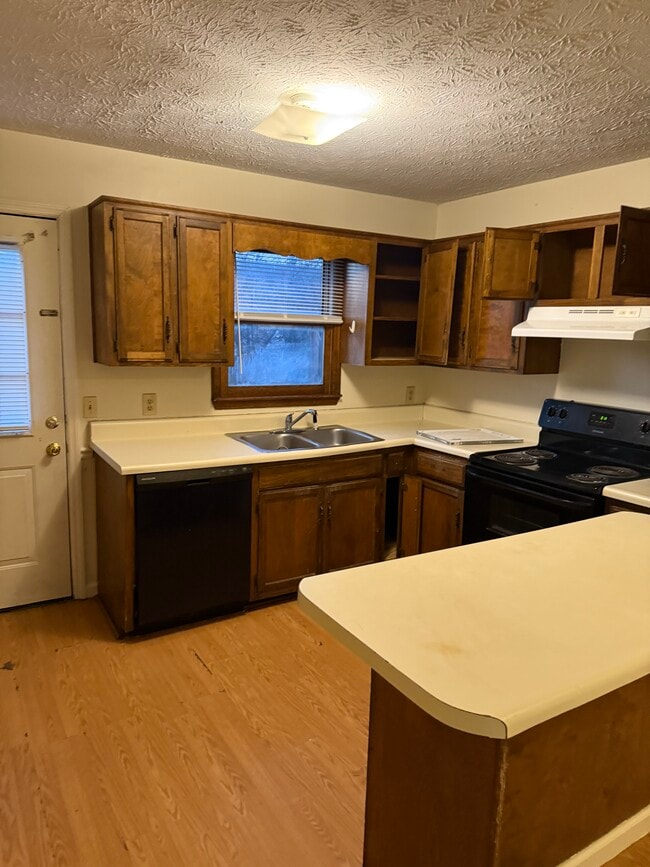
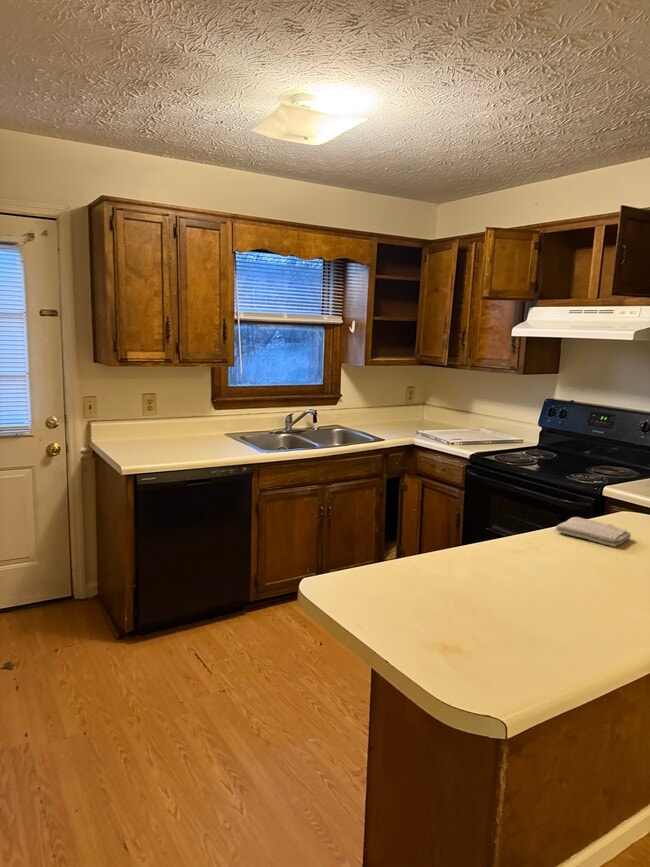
+ washcloth (593, 530)
